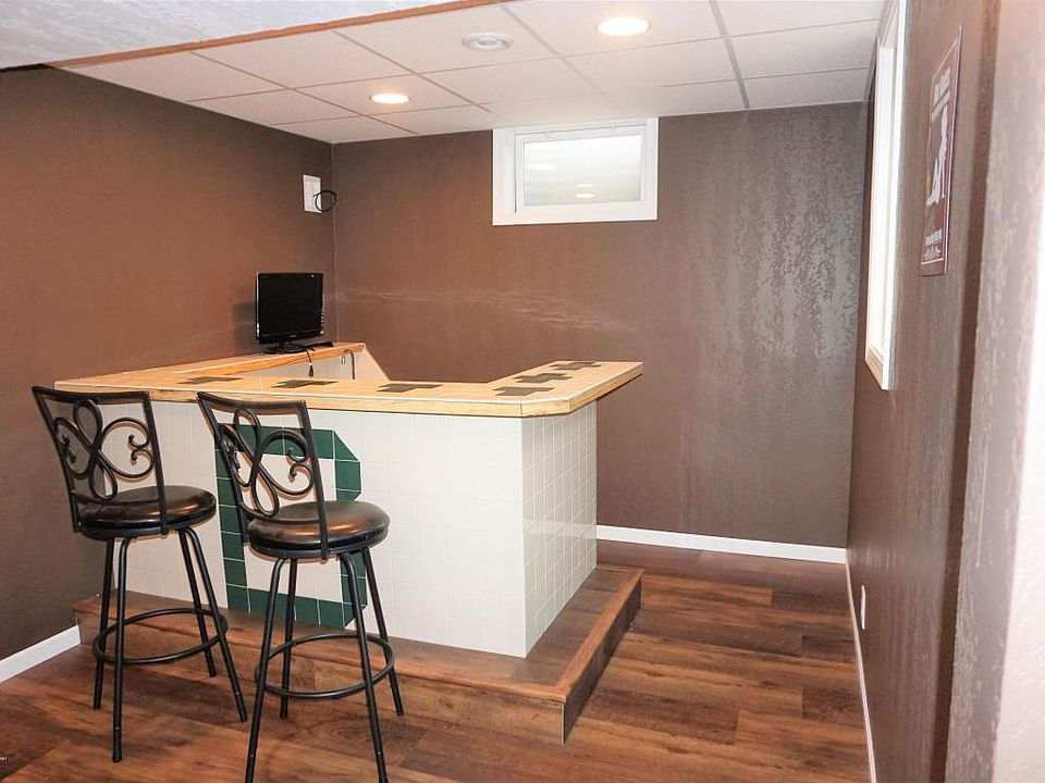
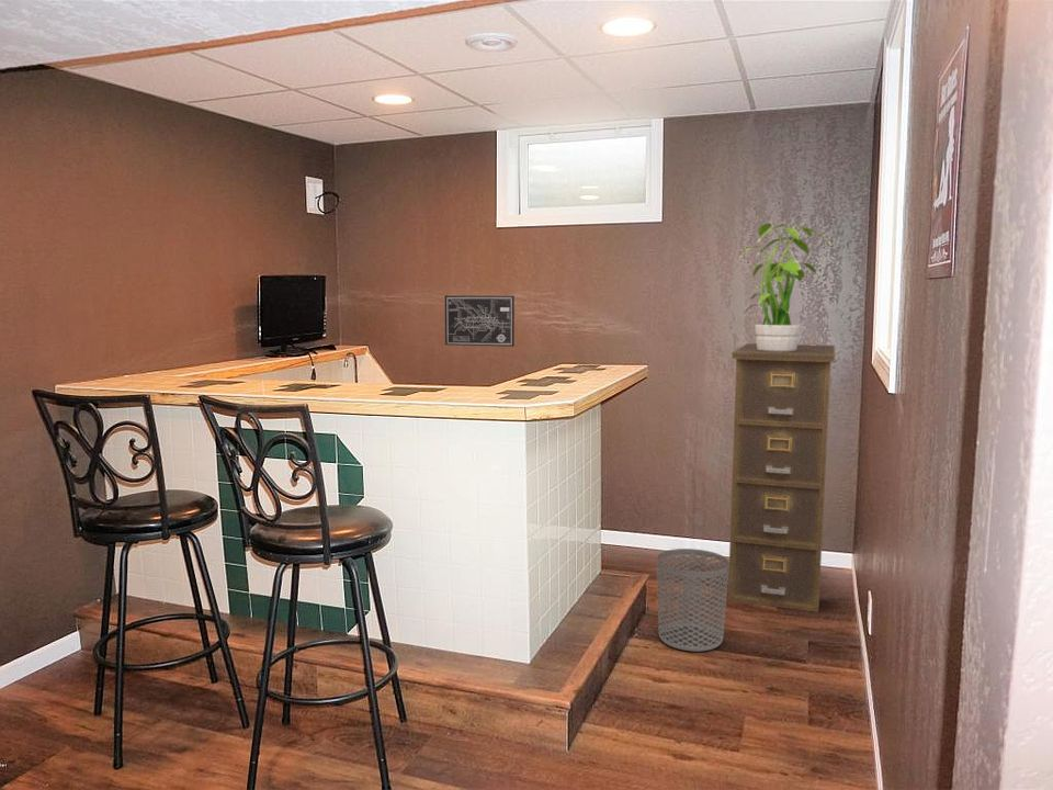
+ wall art (478, 320)
+ waste bin (691, 598)
+ filing cabinet (781, 467)
+ potted plant (789, 285)
